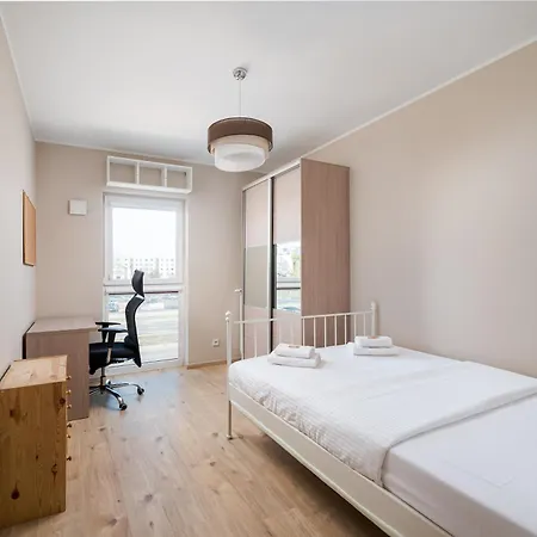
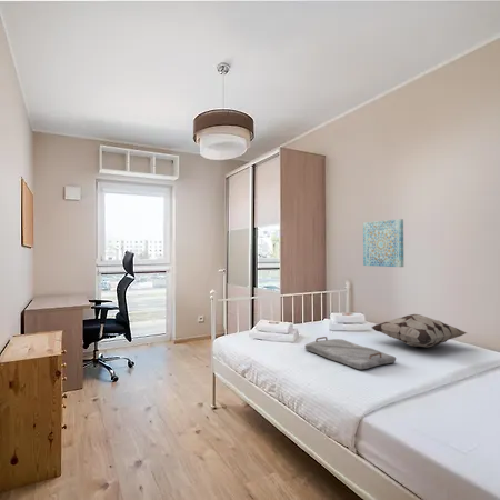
+ decorative pillow (417, 329)
+ serving tray (350, 350)
+ wall art (382, 243)
